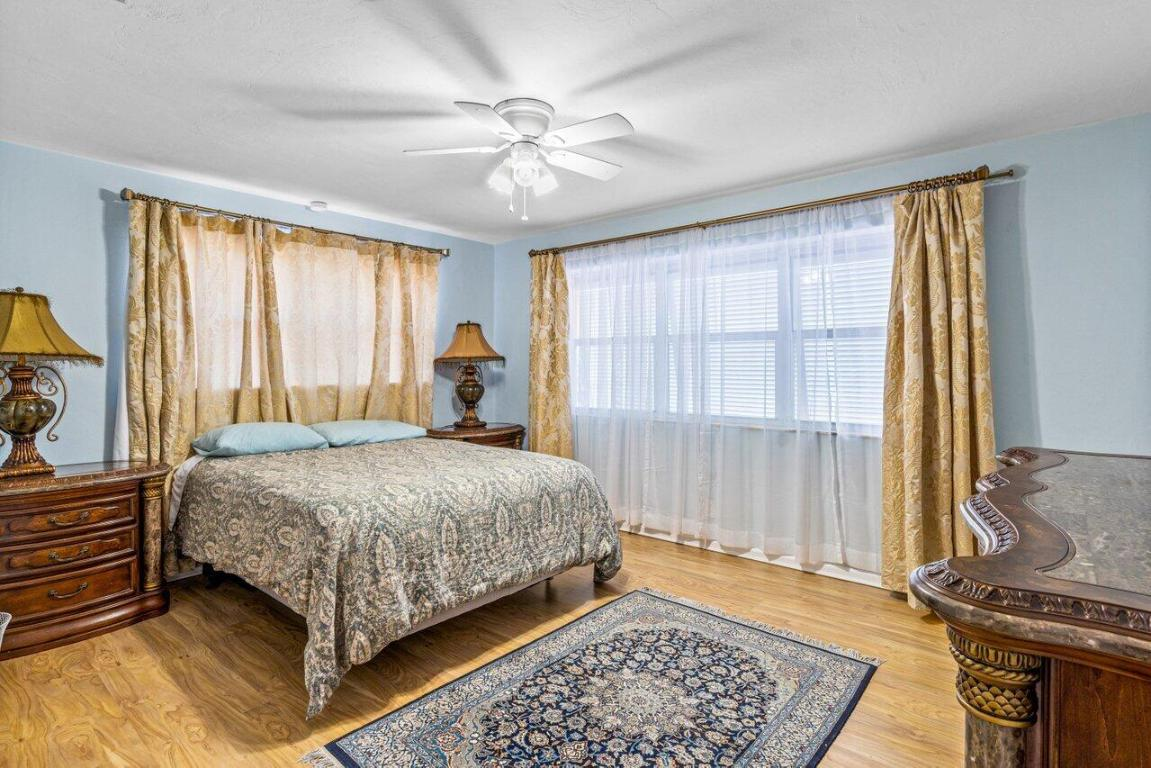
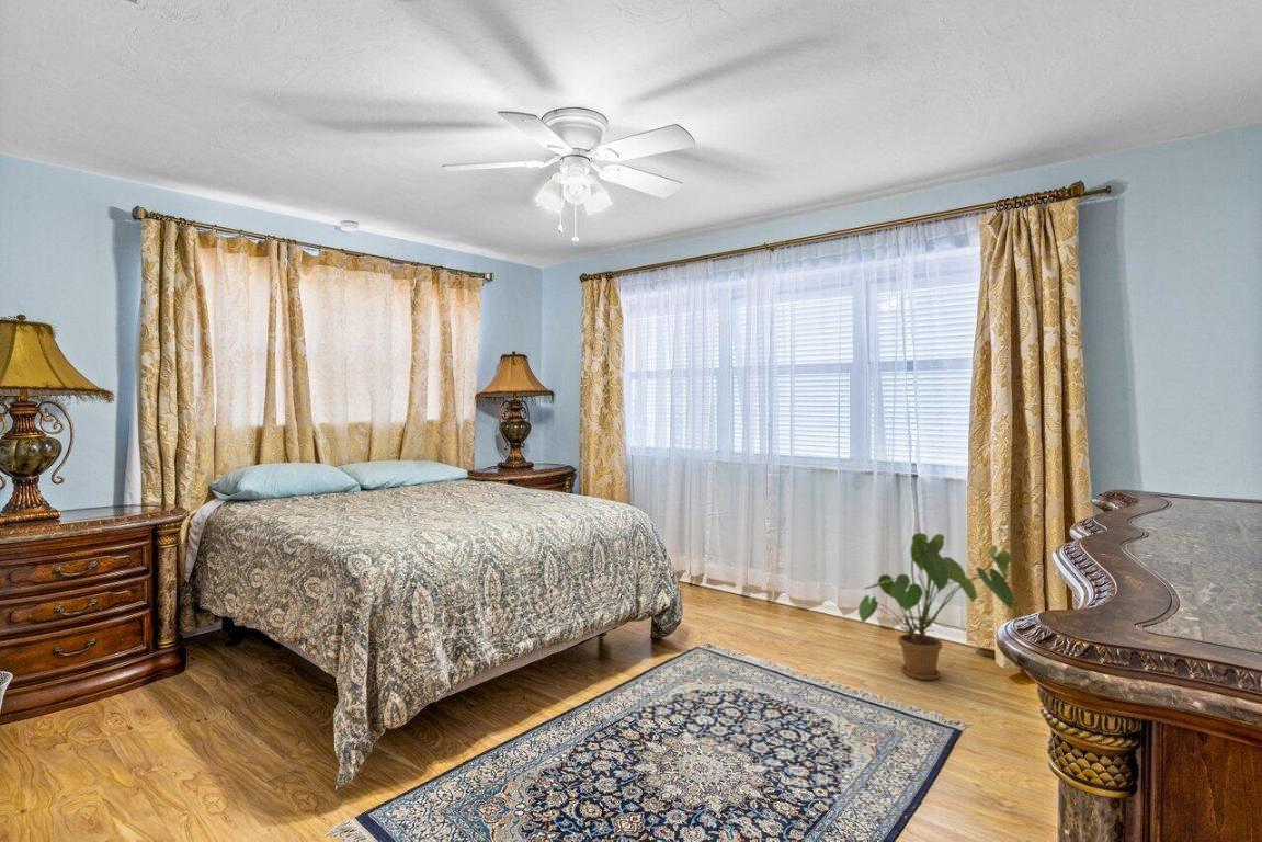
+ house plant (932, 601)
